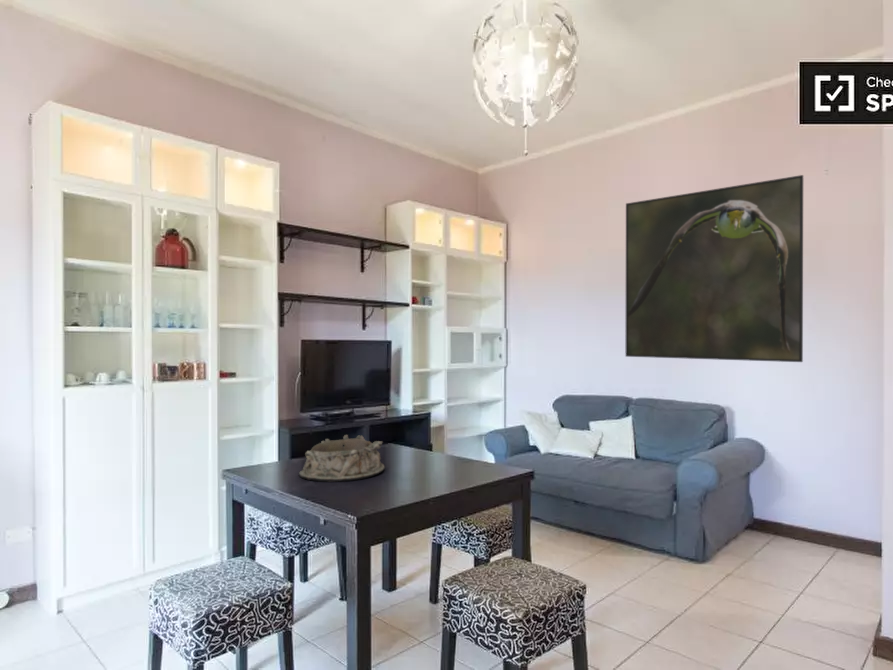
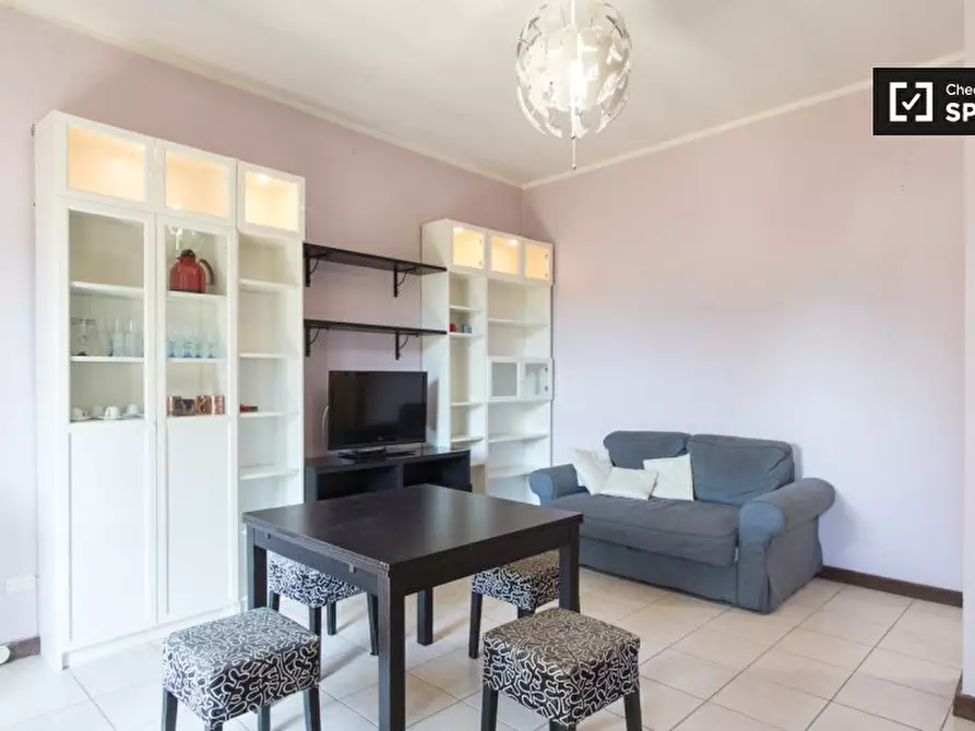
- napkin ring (344, 456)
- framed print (705, 275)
